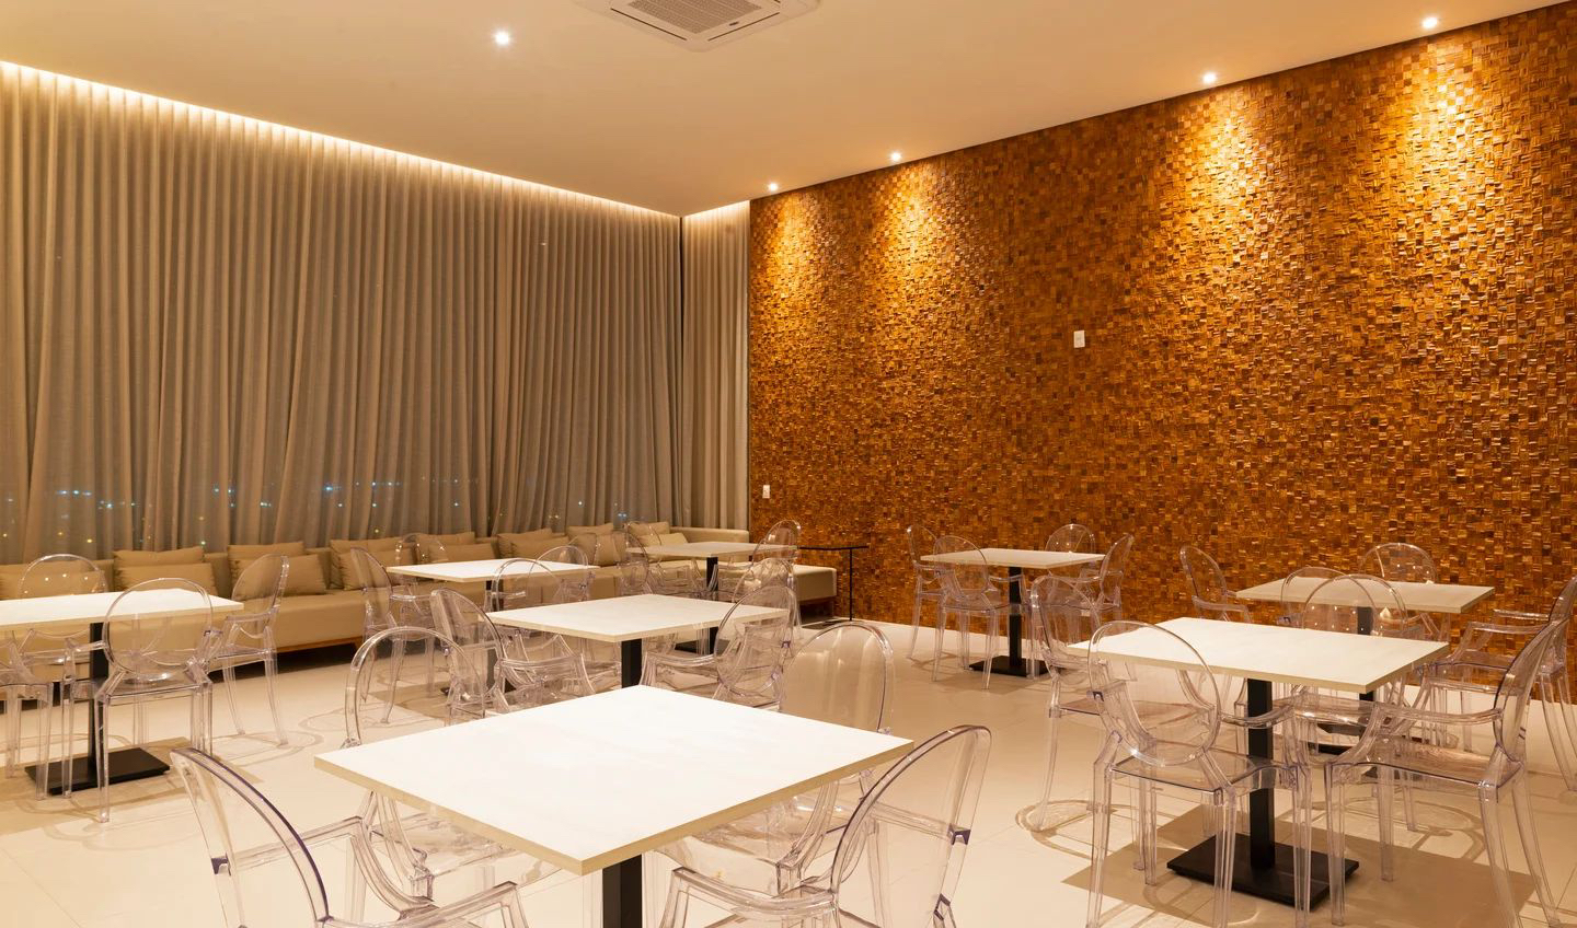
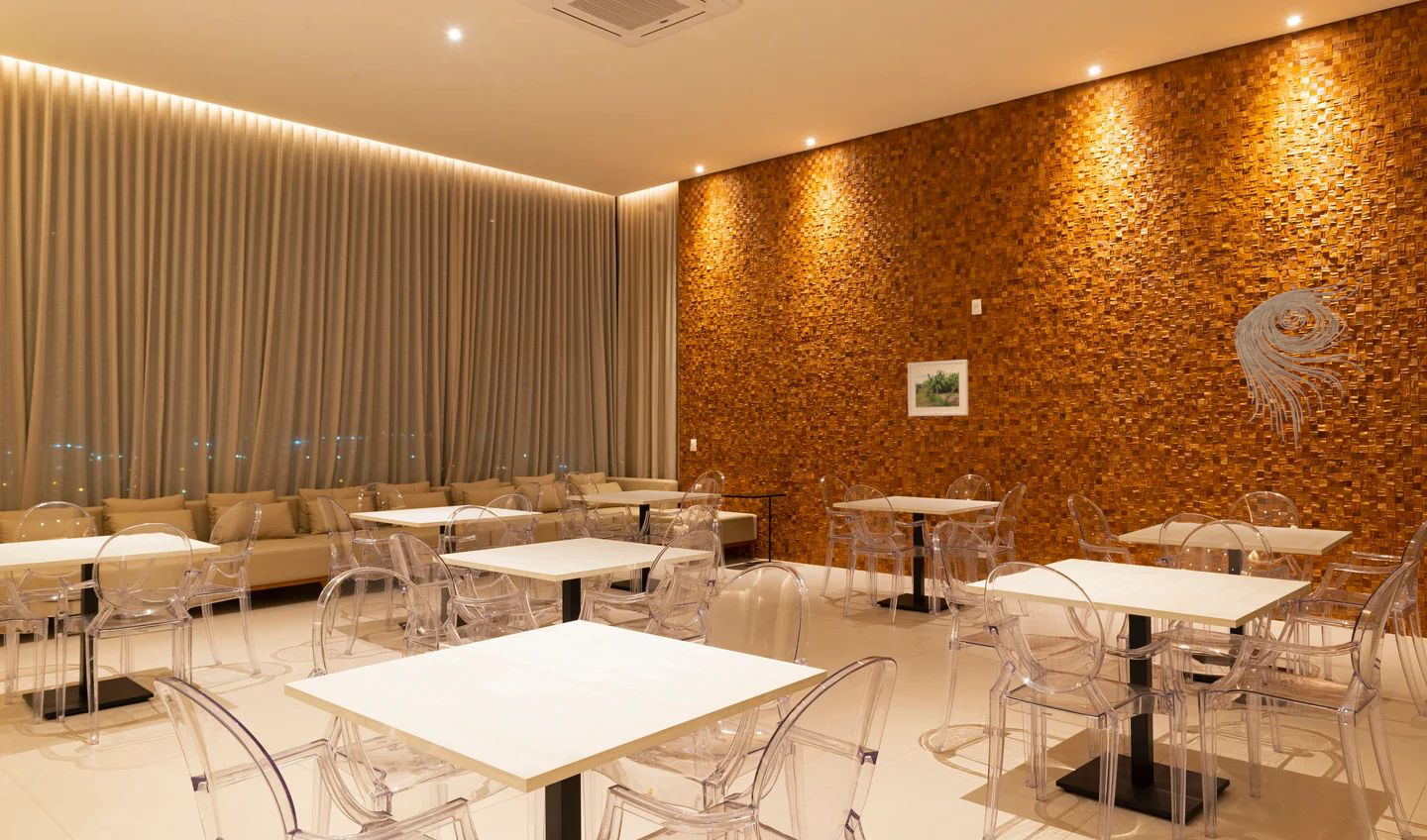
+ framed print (936, 388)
+ wall sculpture (1296, 367)
